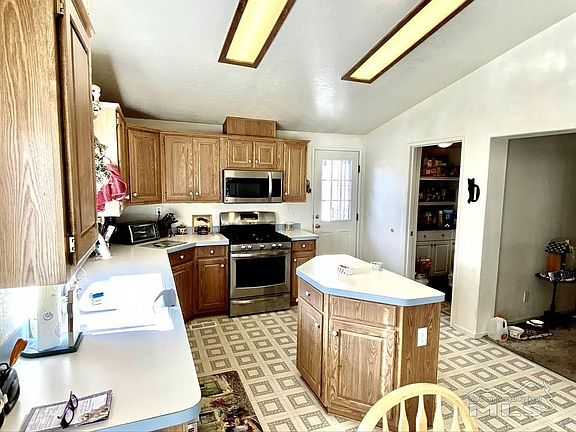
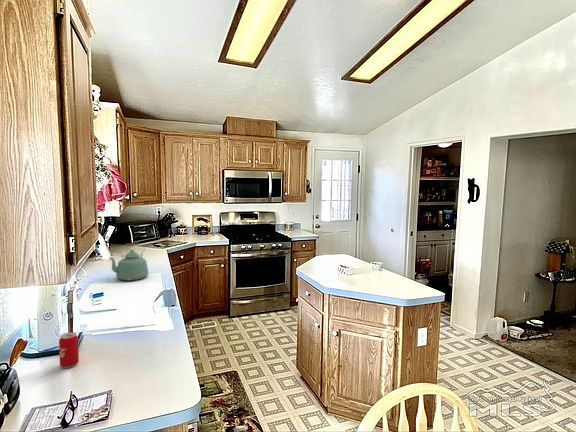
+ kettle (129, 260)
+ beverage can (68, 350)
